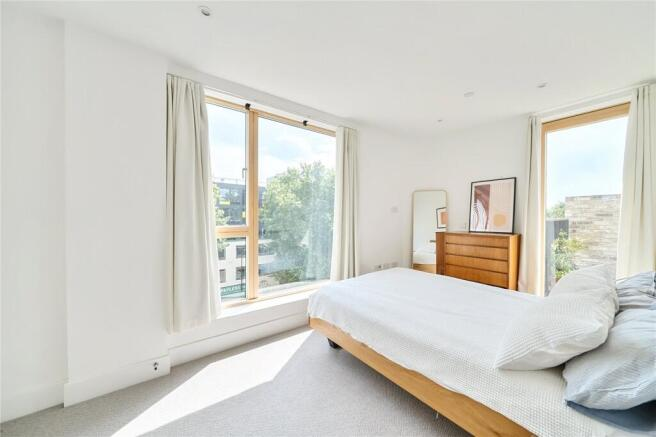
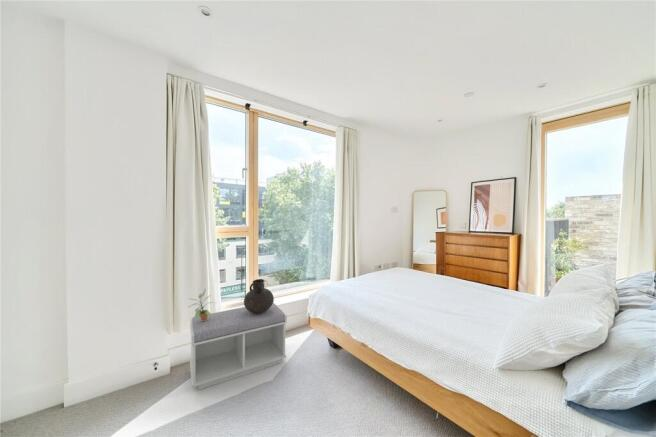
+ potted plant (207, 303)
+ bench (239, 339)
+ vase (259, 295)
